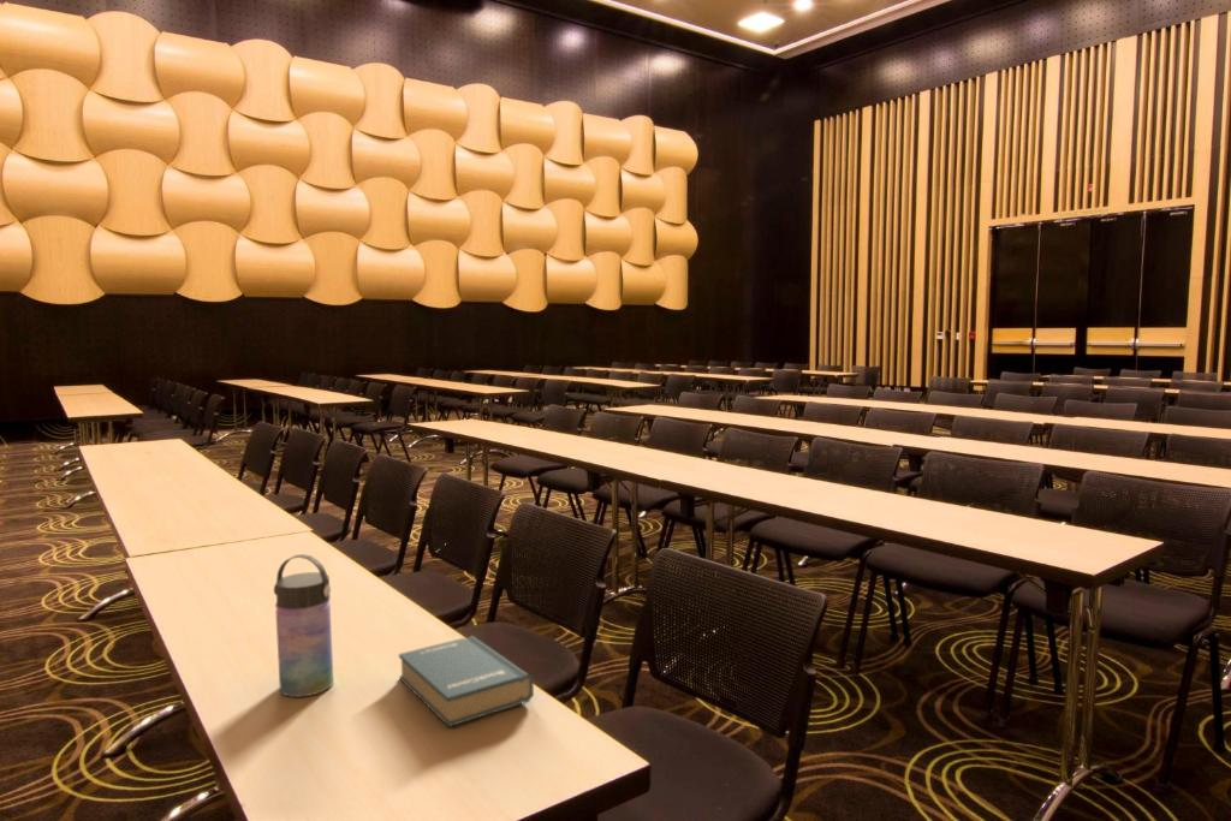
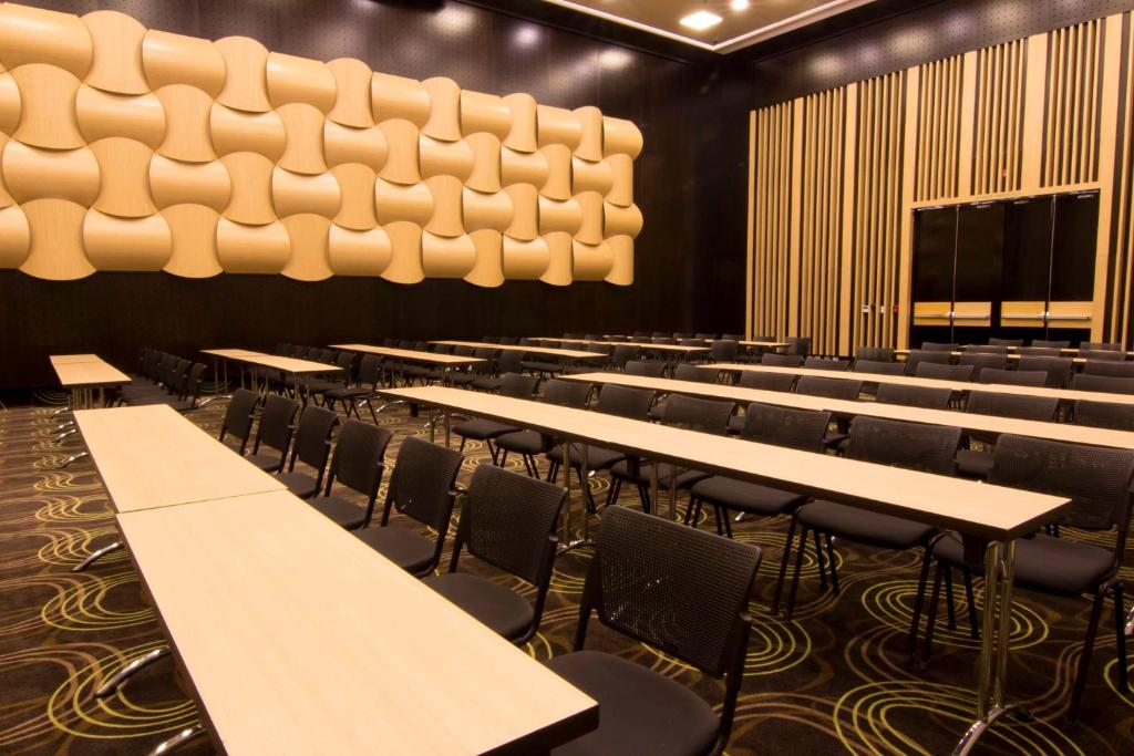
- water bottle (303, 620)
- book (464, 676)
